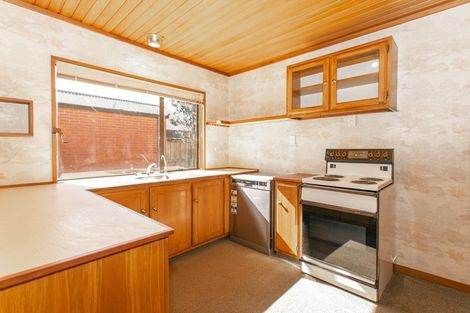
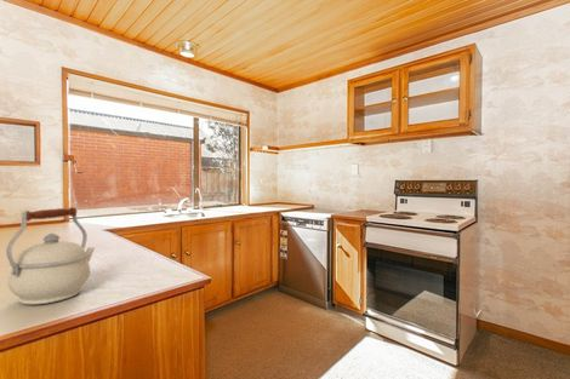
+ kettle (57, 251)
